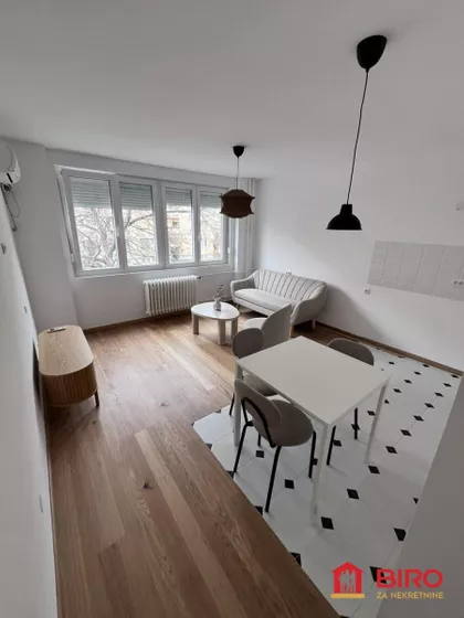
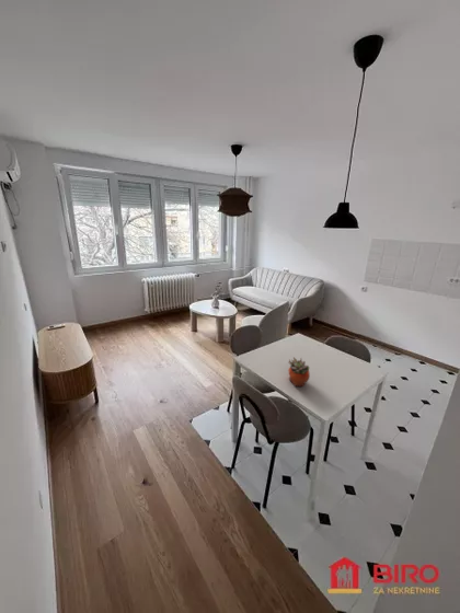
+ succulent planter (297, 370)
